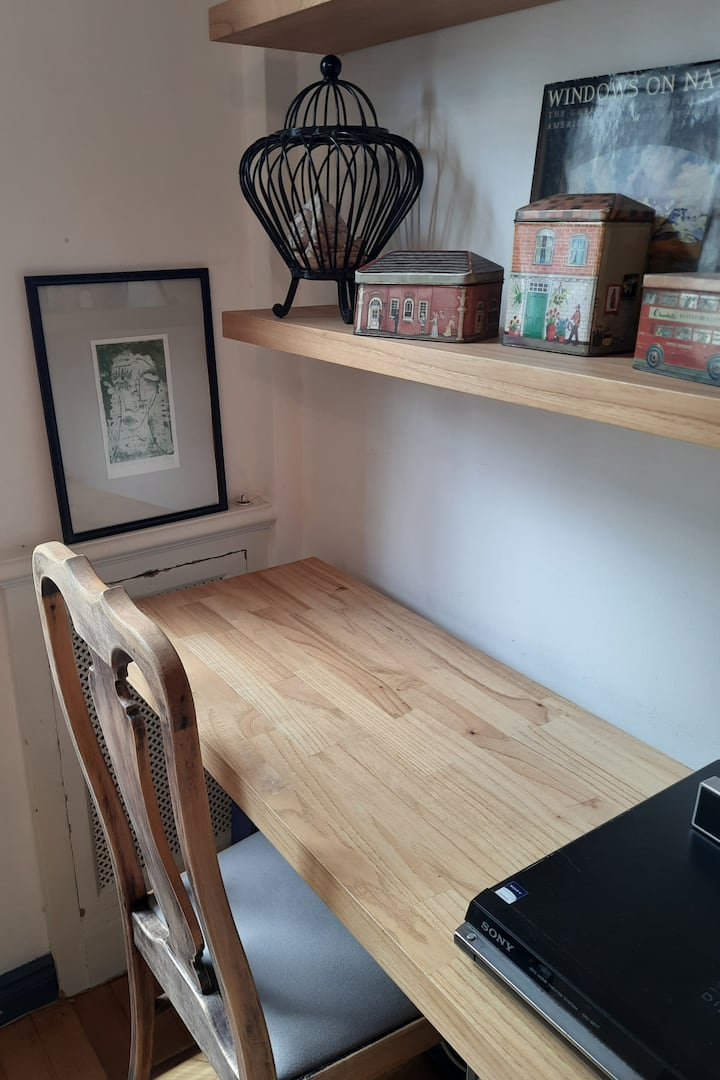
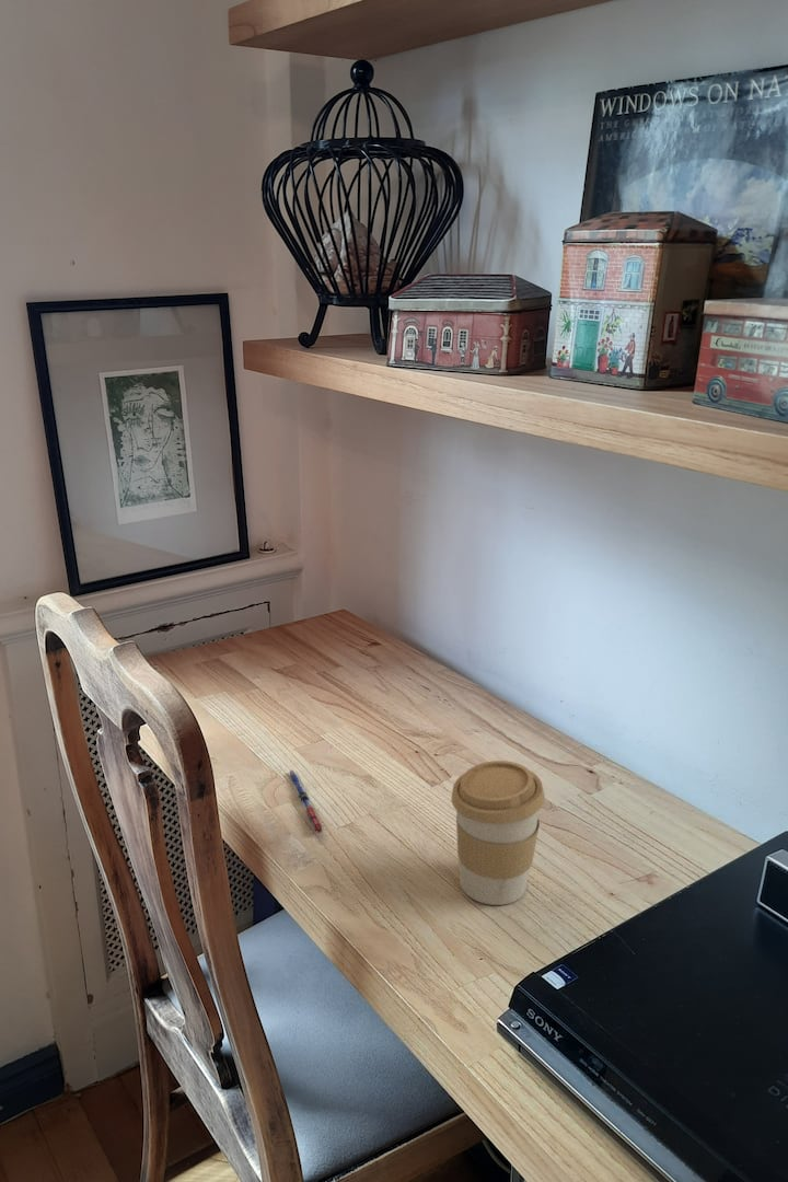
+ pen (304, 798)
+ coffee cup (496, 830)
